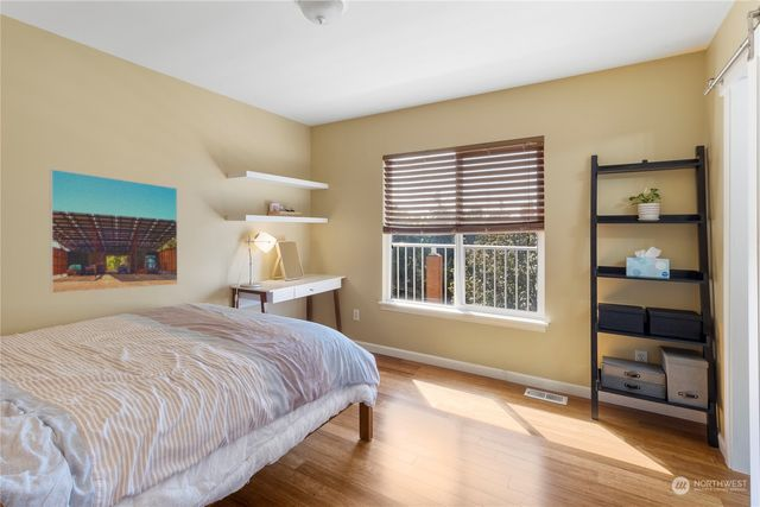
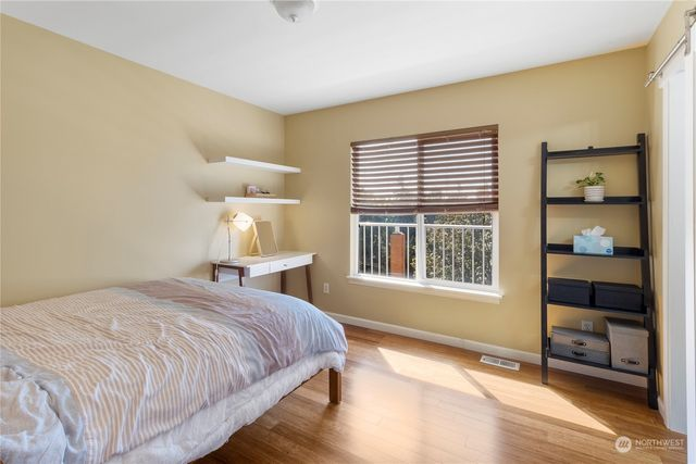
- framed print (121, 234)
